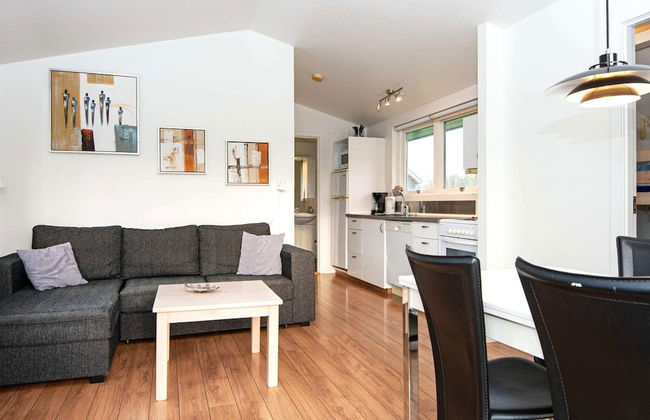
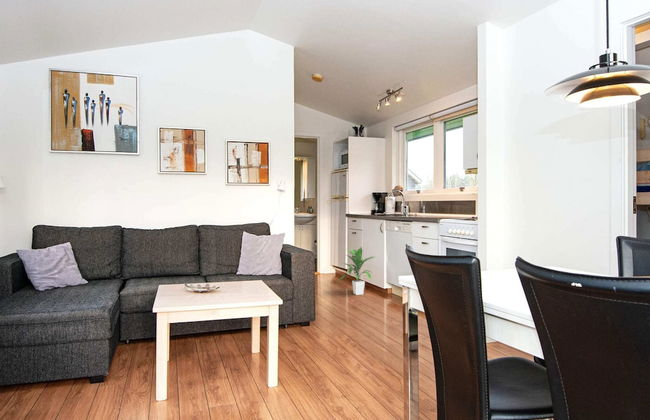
+ indoor plant (356, 269)
